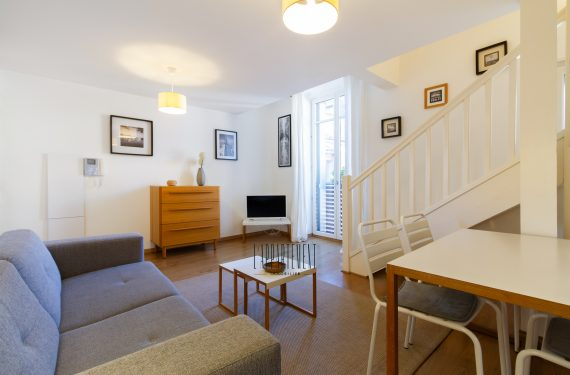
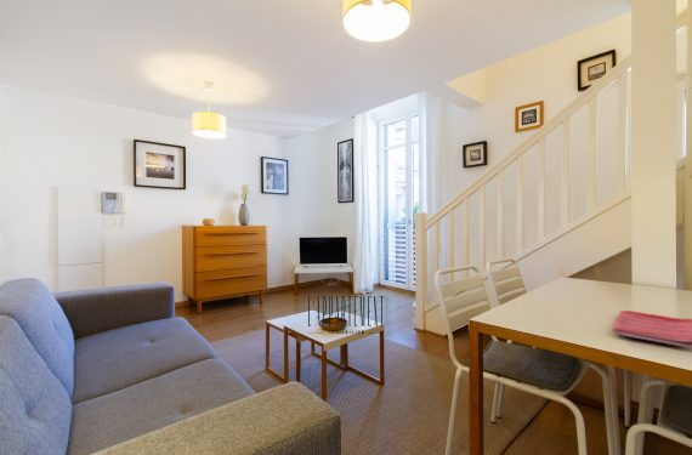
+ dish towel (654, 326)
